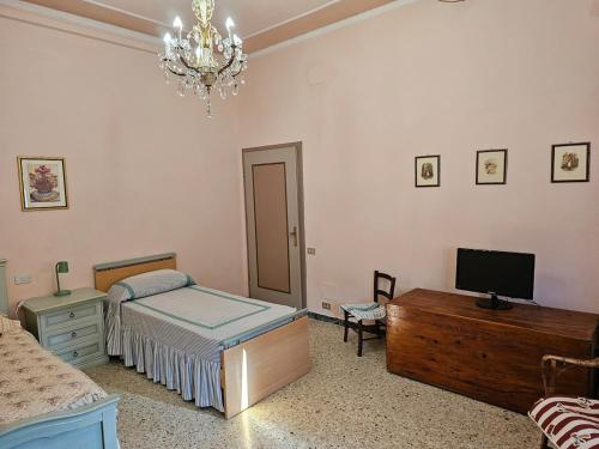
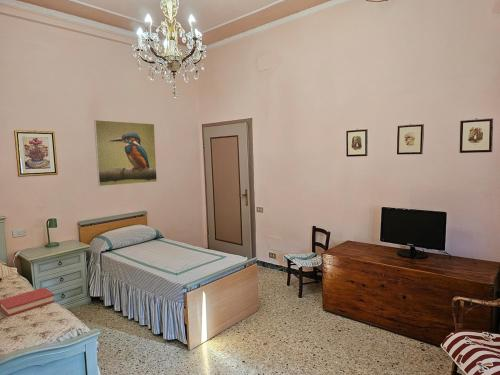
+ hardback book (27, 300)
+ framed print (127, 153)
